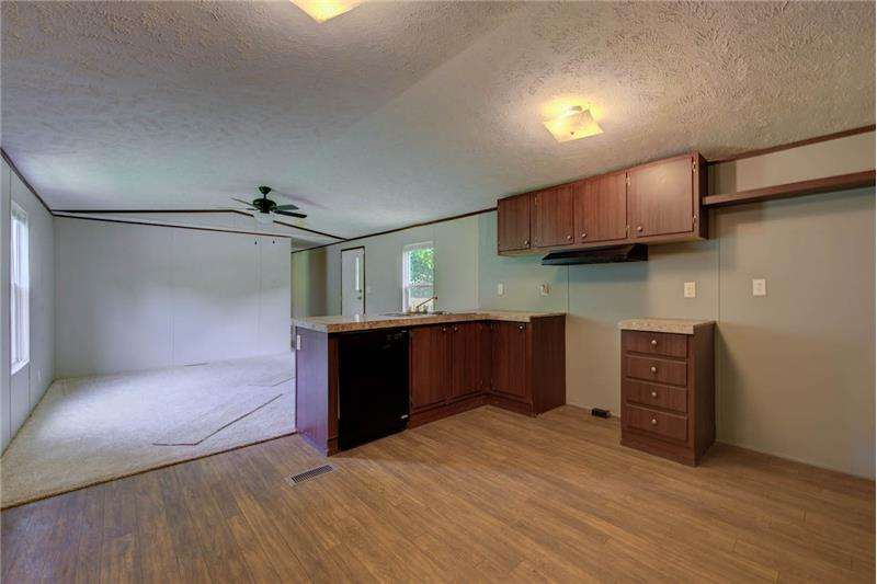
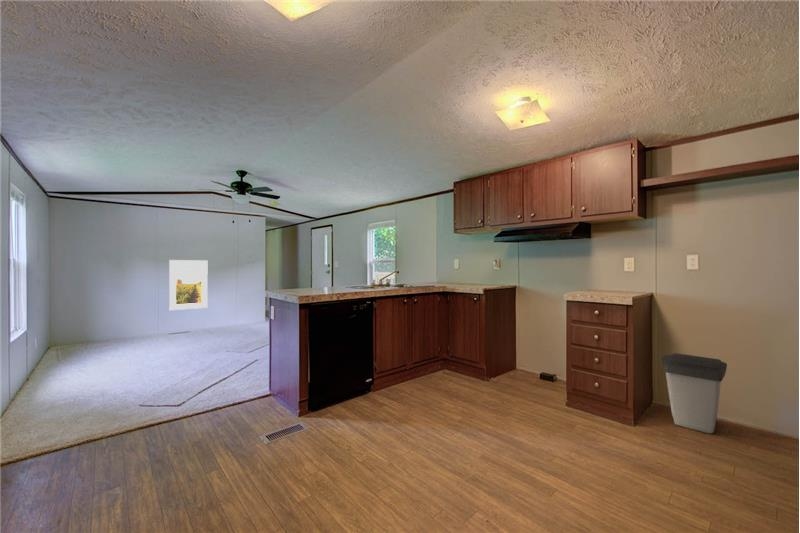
+ trash can (693, 390)
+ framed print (189, 284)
